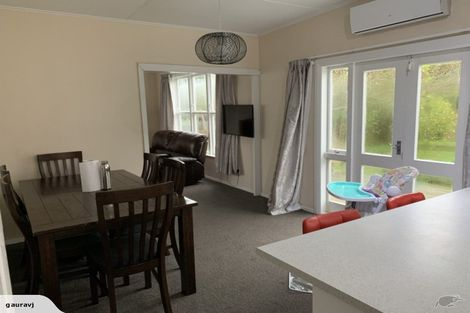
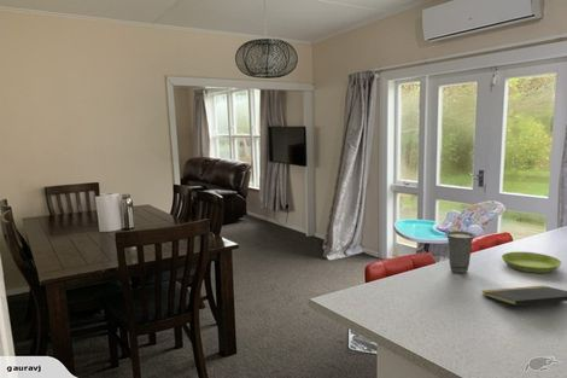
+ notepad (530, 295)
+ saucer (530, 262)
+ cup (458, 252)
